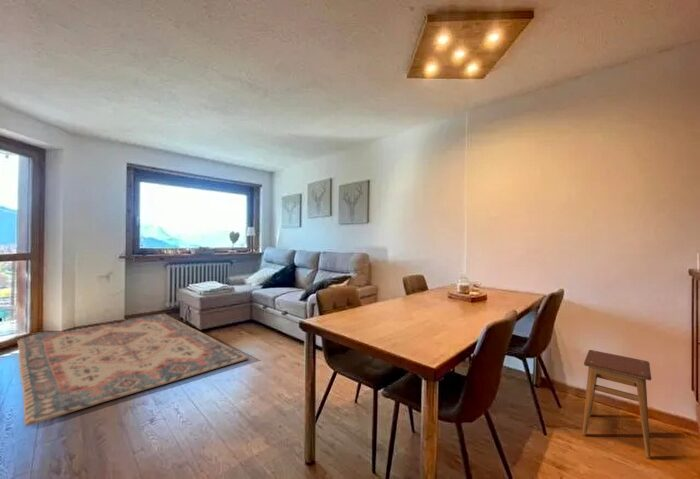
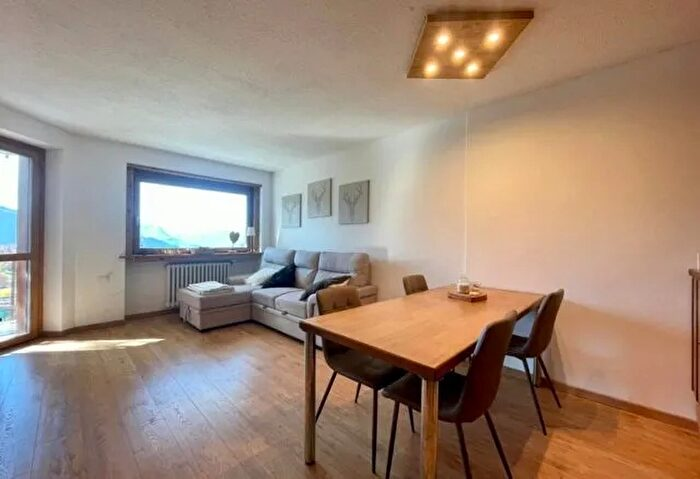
- rug (124, 346)
- stool (616, 395)
